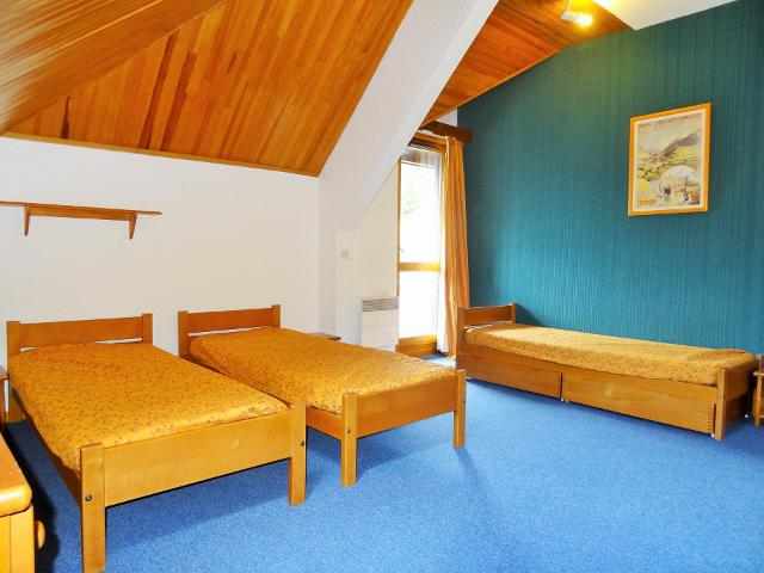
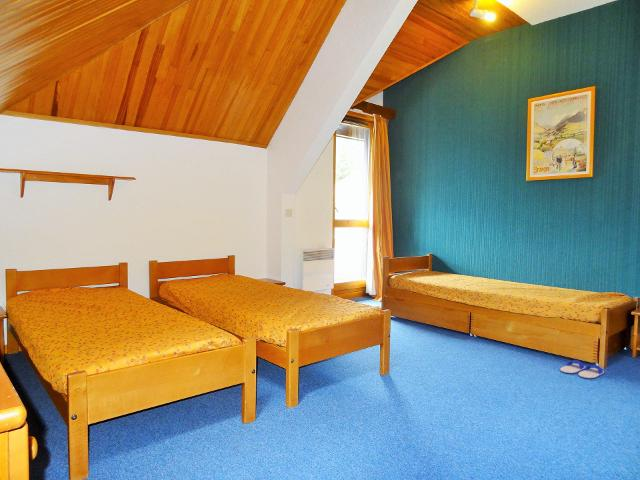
+ flip-flop (581, 367)
